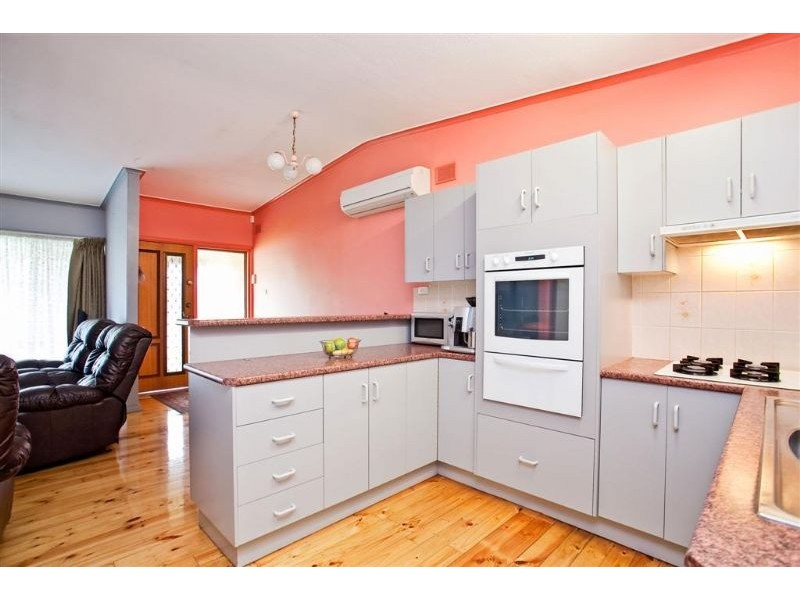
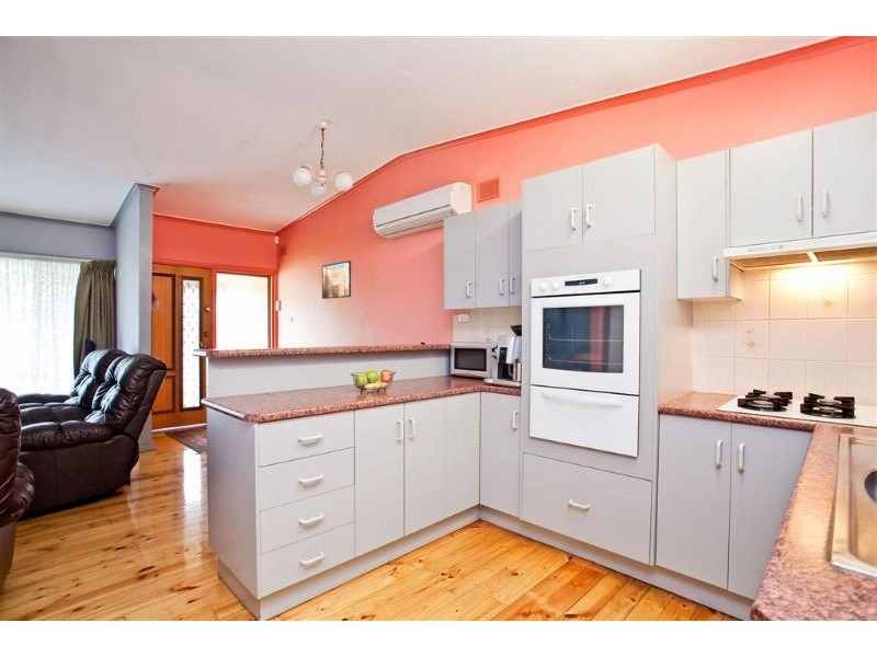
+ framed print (335, 280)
